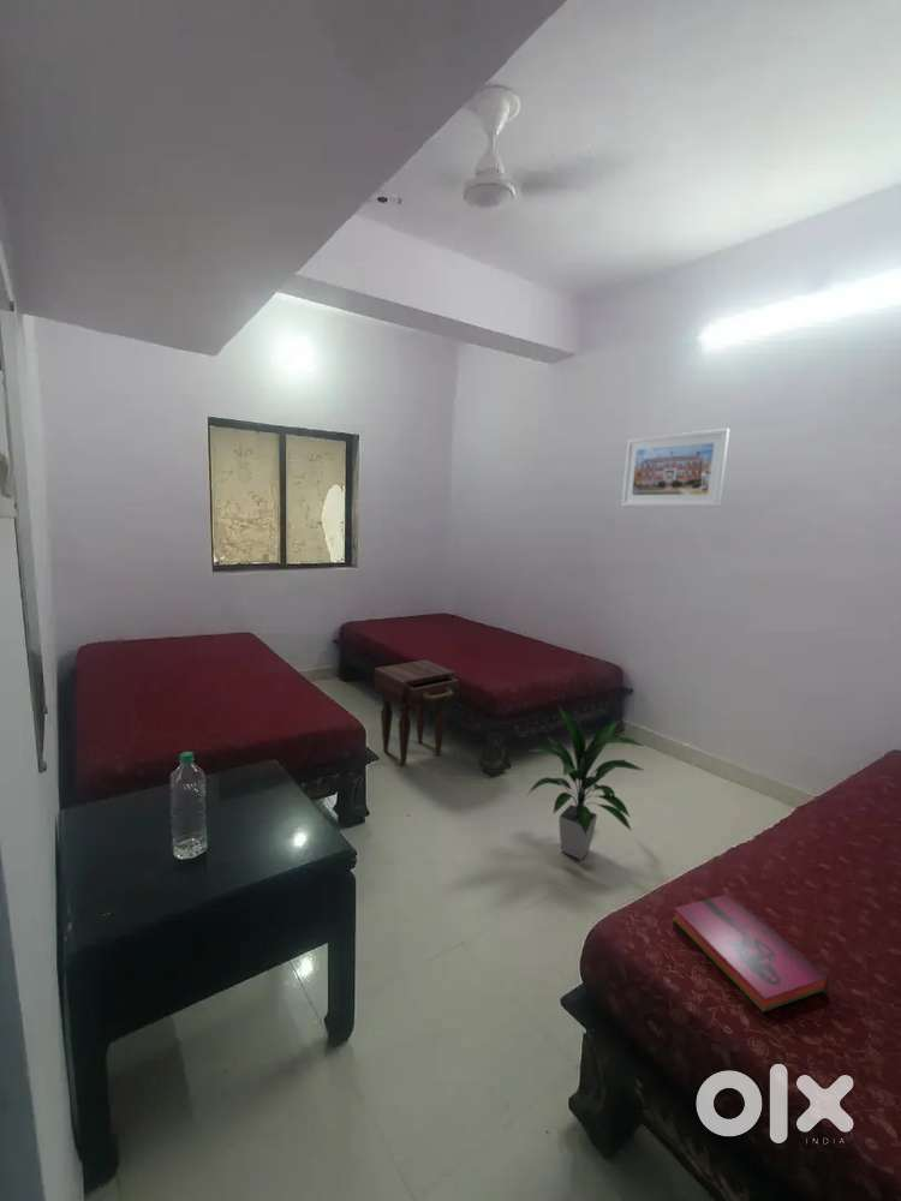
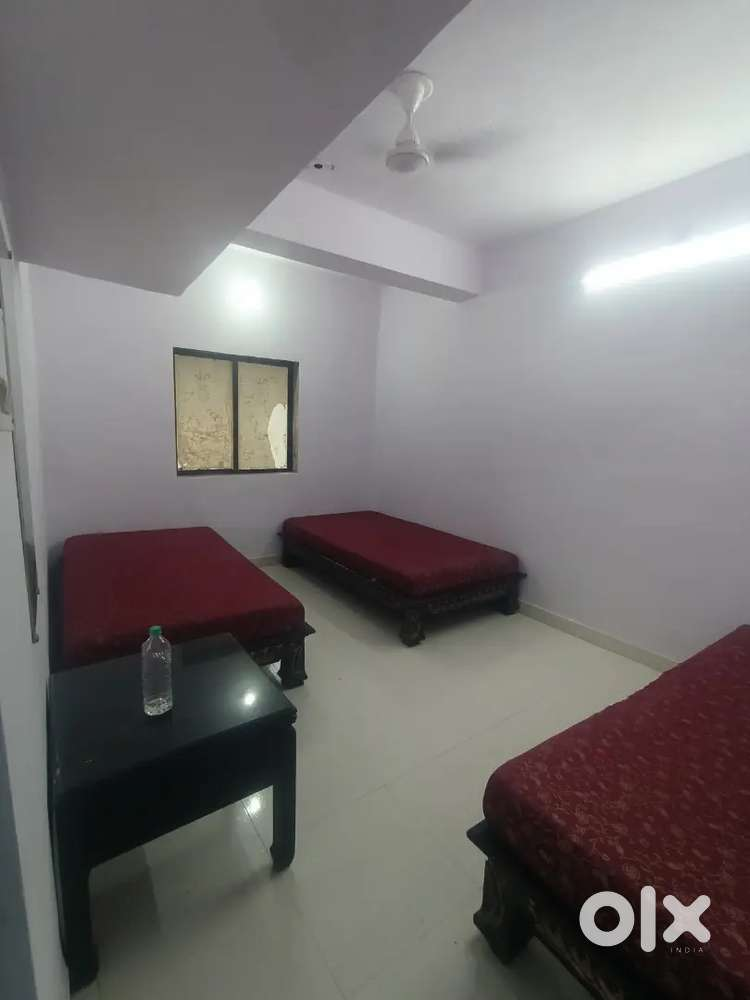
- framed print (670, 471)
- indoor plant (585, 783)
- nightstand (419, 715)
- hardback book (744, 945)
